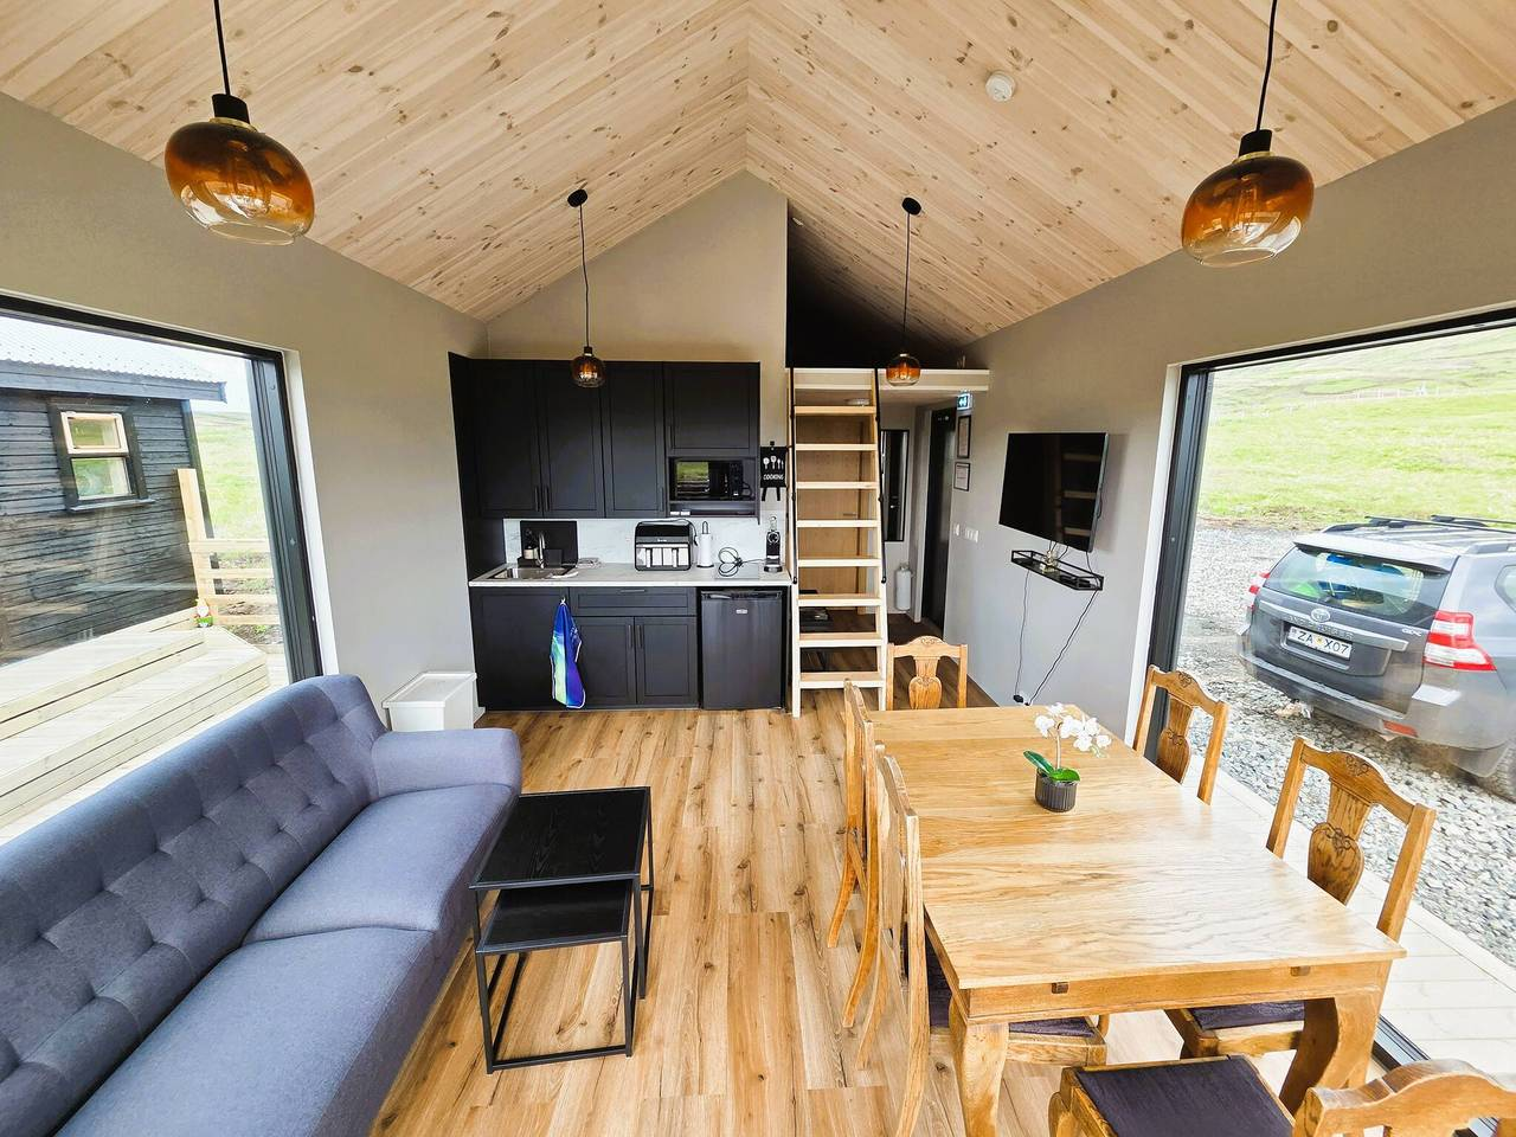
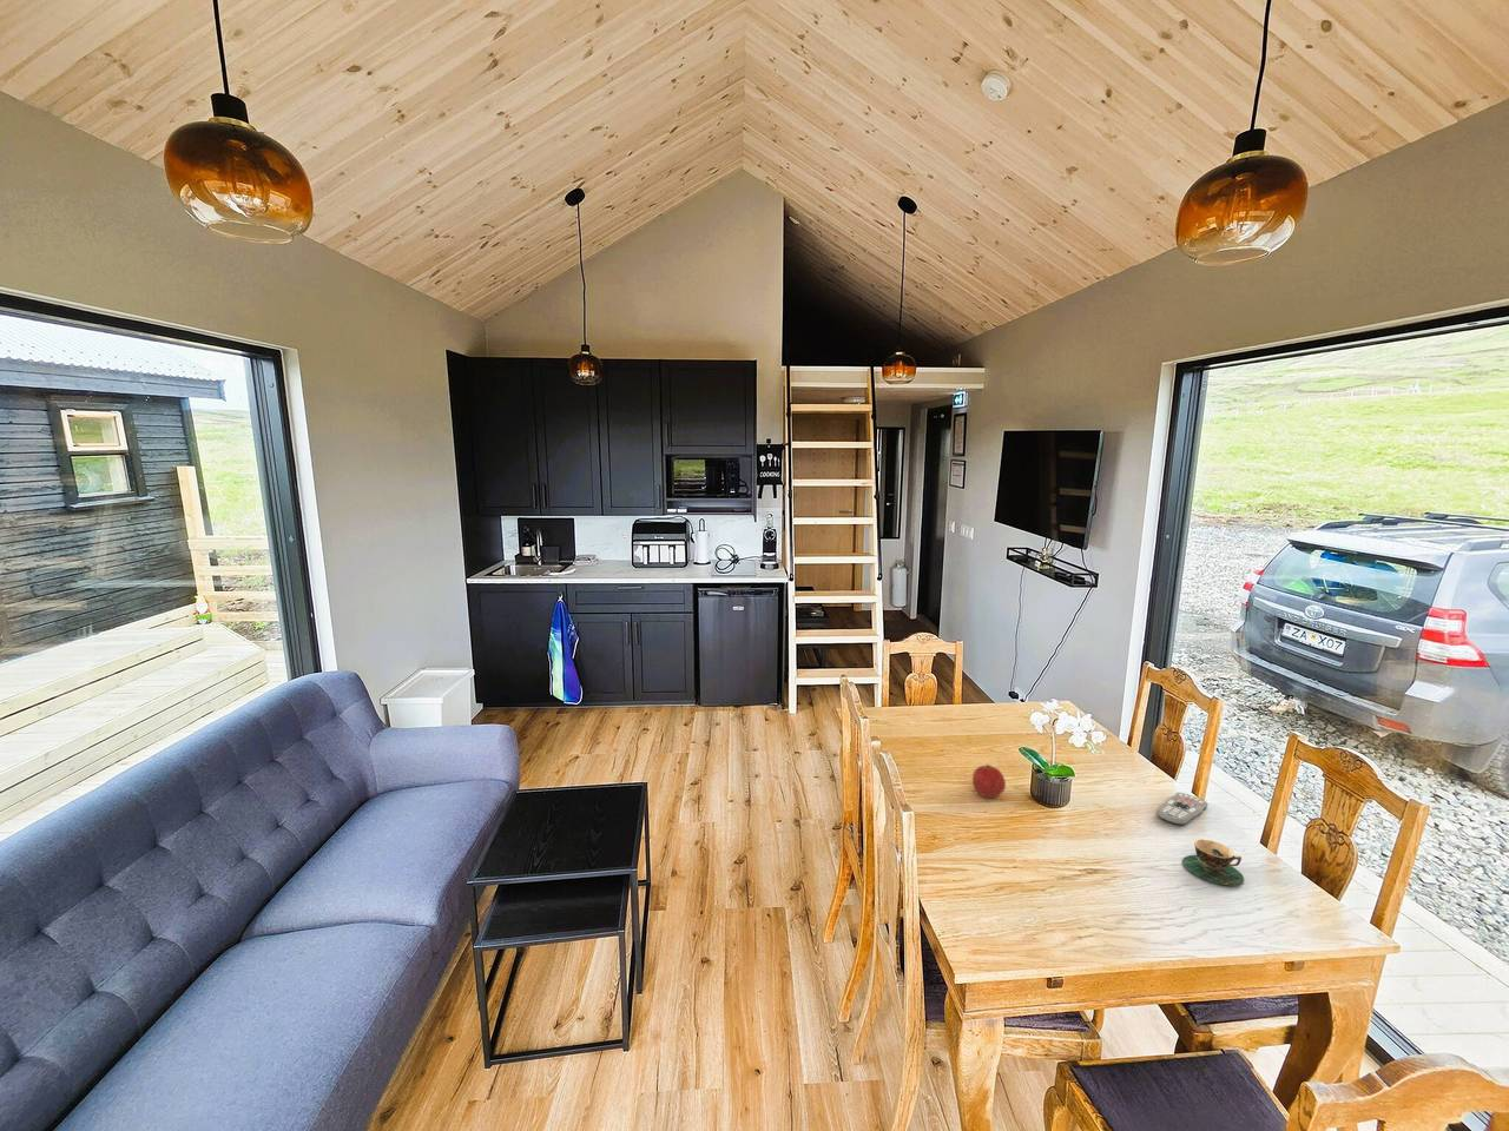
+ fruit (987, 779)
+ remote control (1180, 808)
+ teacup (1213, 859)
